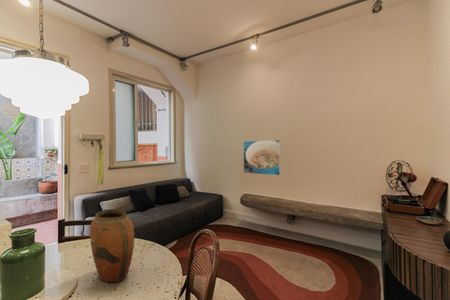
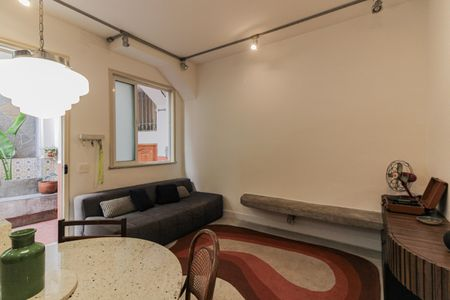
- vase (112, 243)
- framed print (260, 157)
